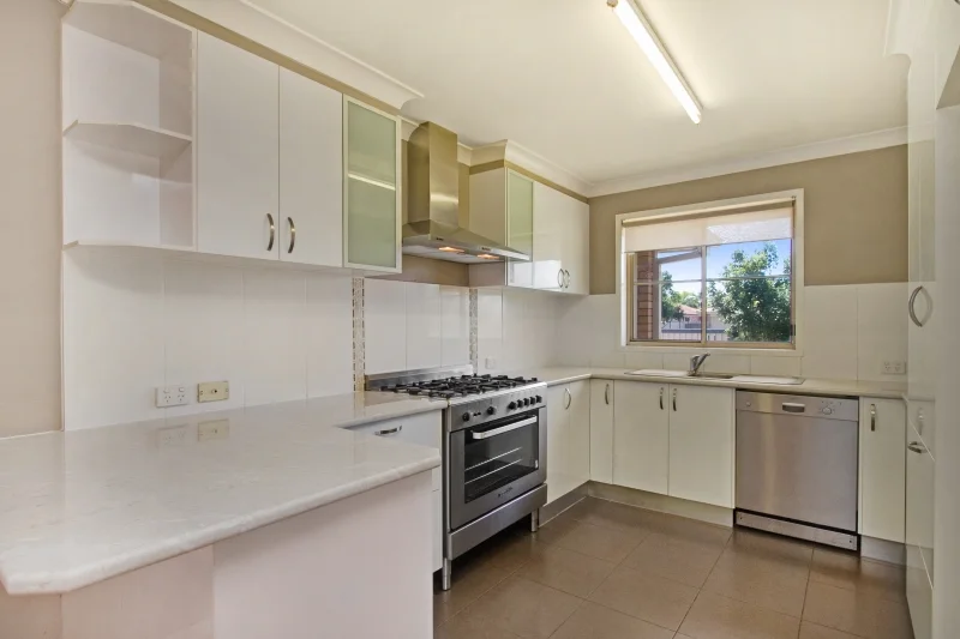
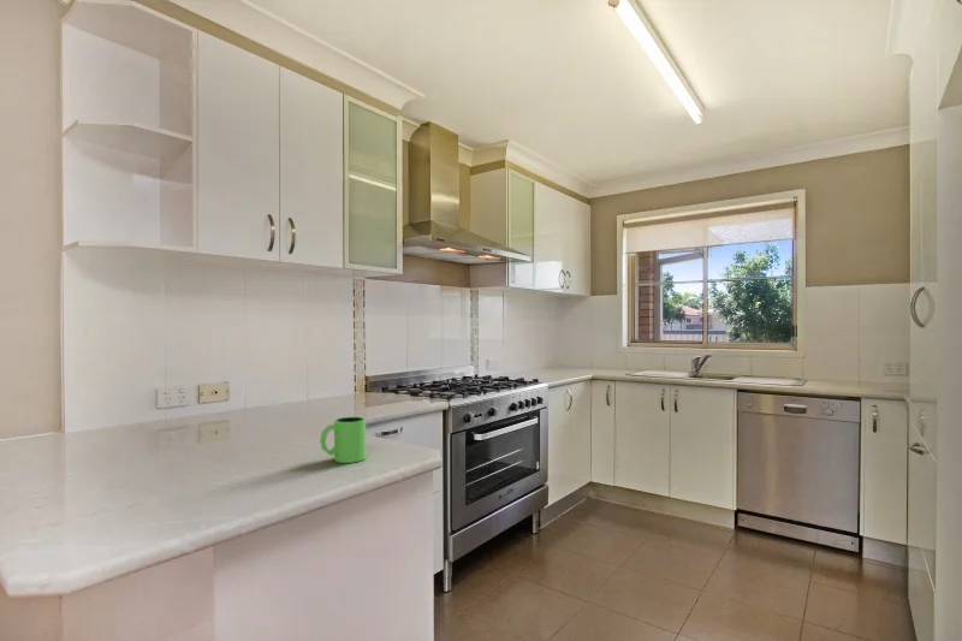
+ mug (343, 440)
